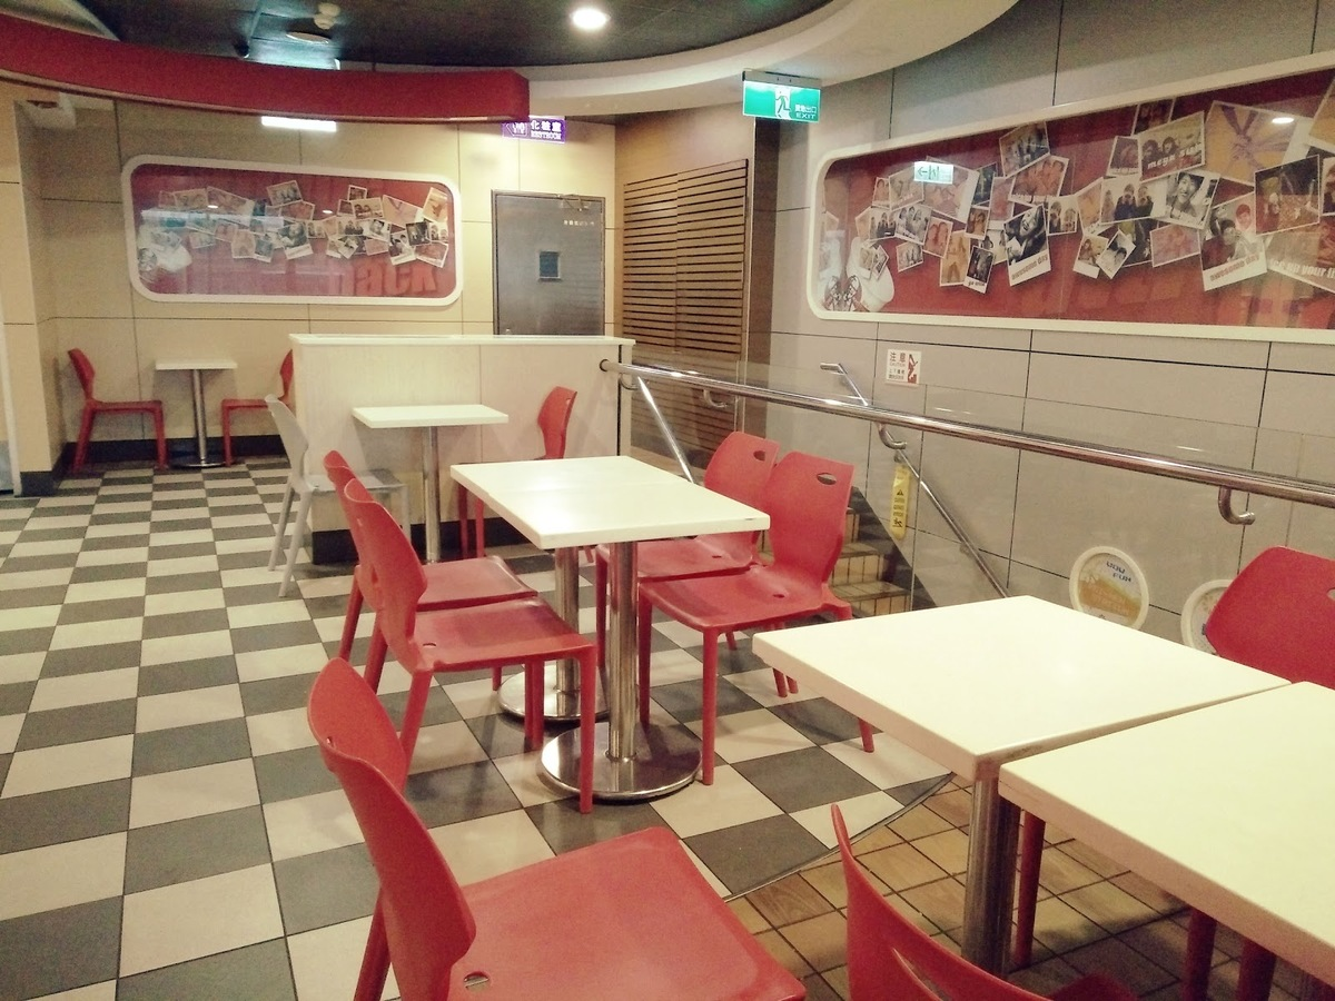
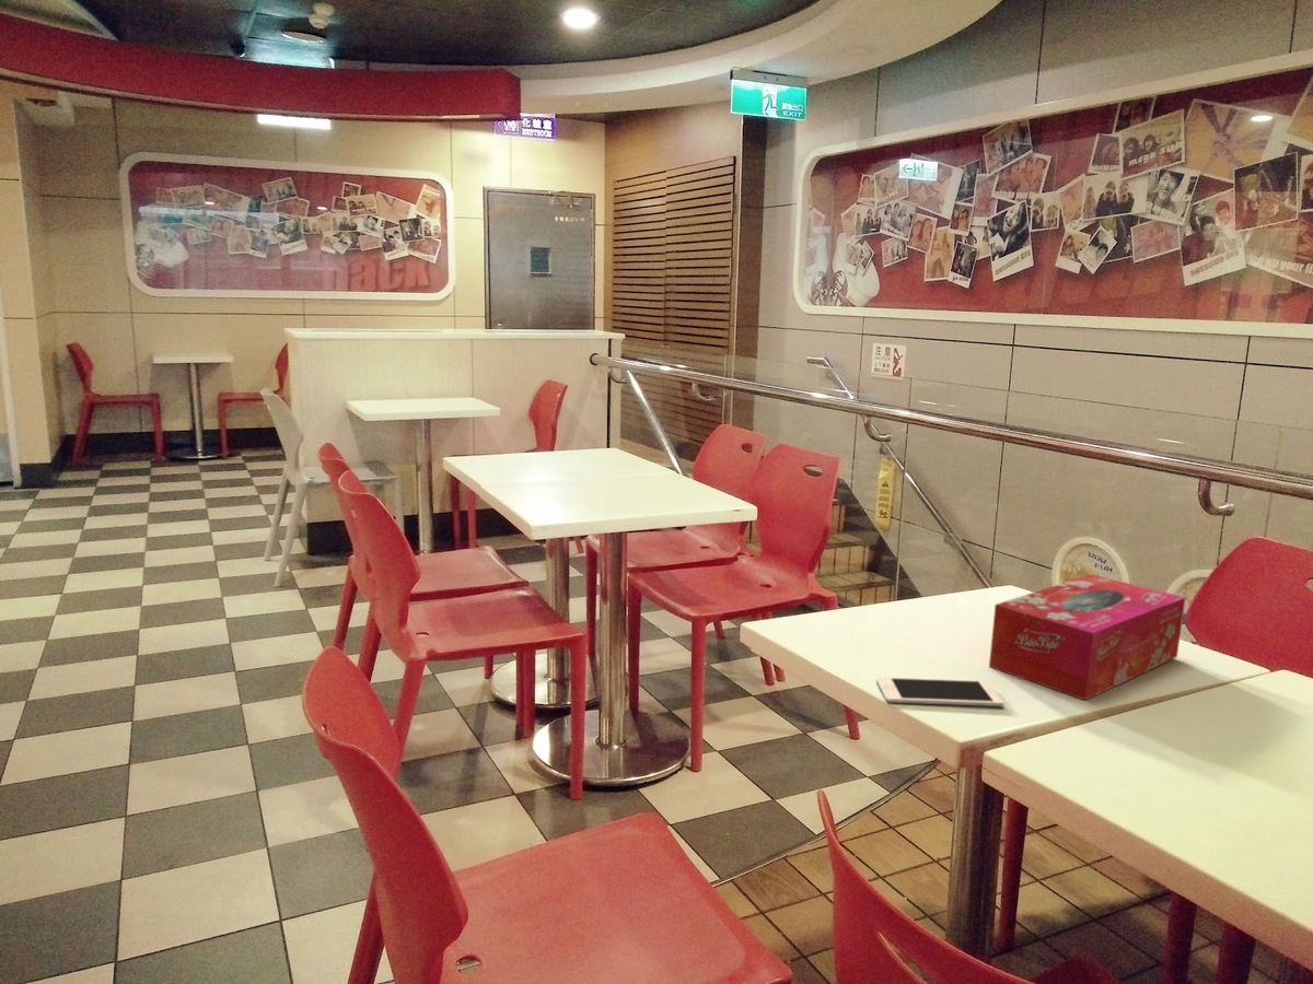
+ cell phone (938, 691)
+ tissue box (1088, 631)
